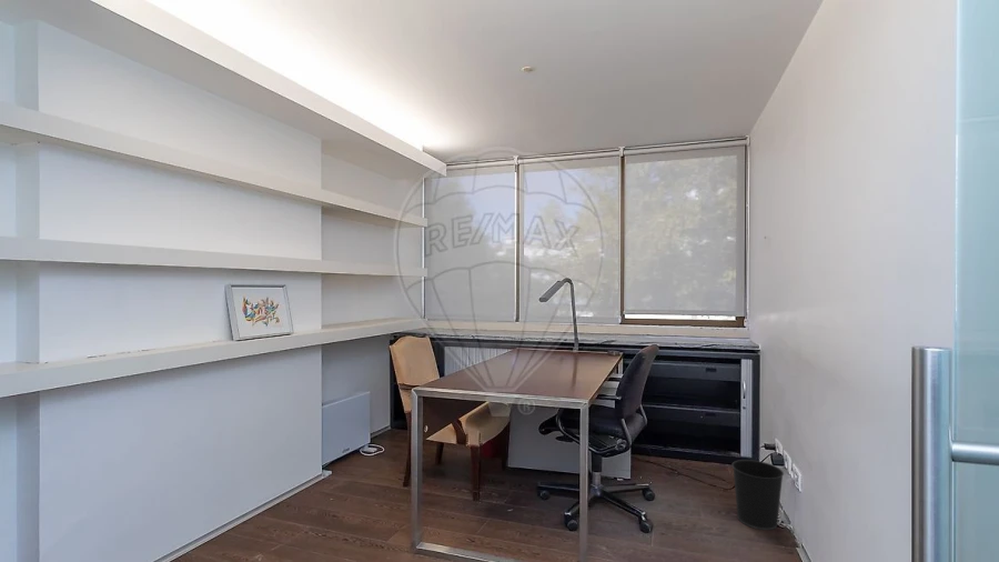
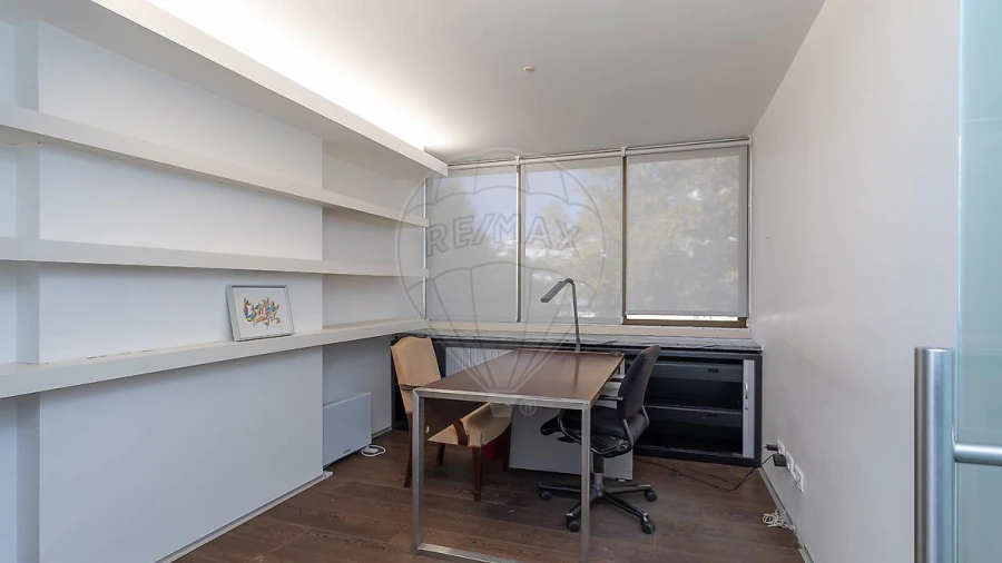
- wastebasket (757, 494)
